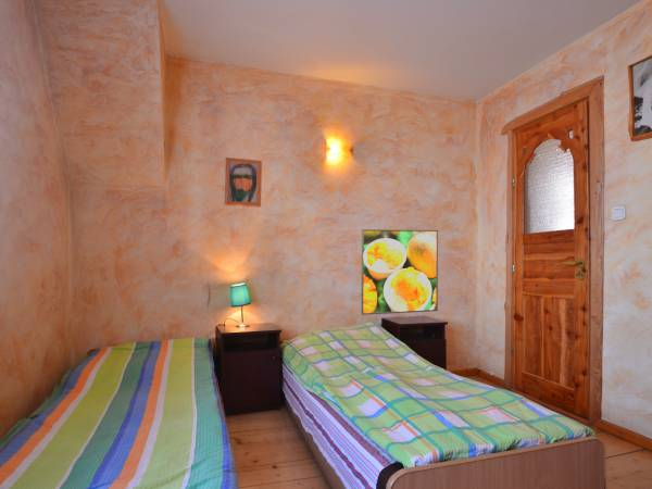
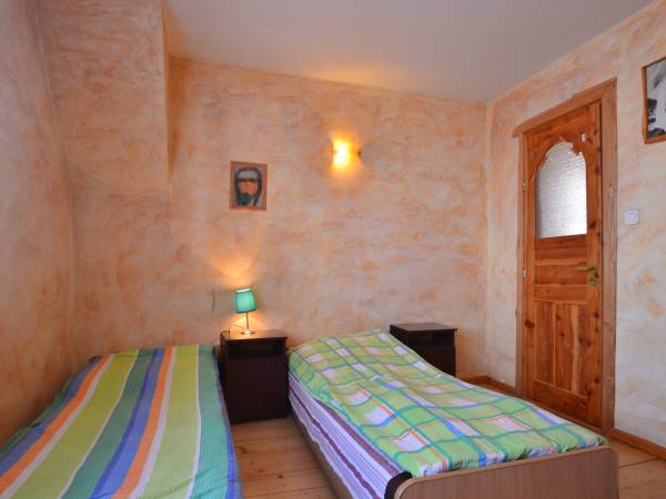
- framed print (400, 271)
